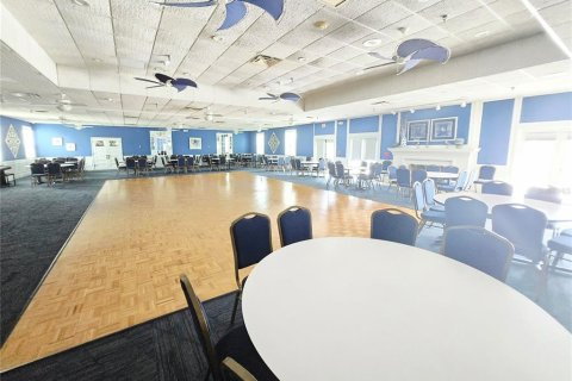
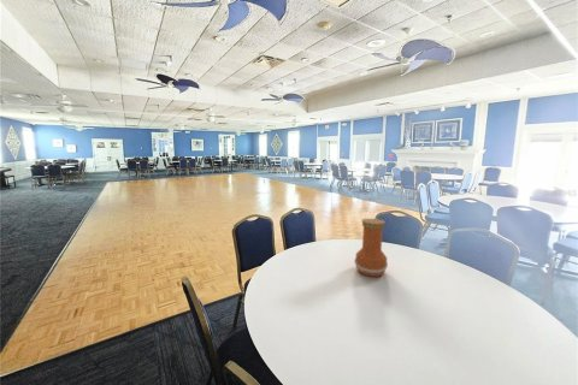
+ vase (371, 245)
